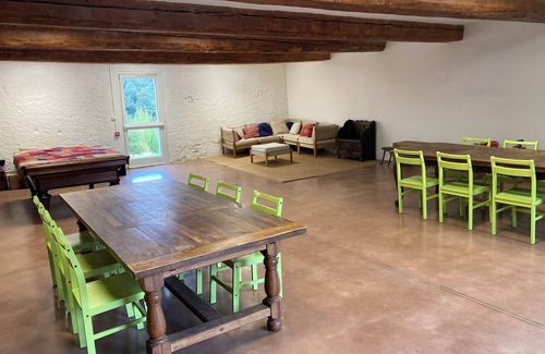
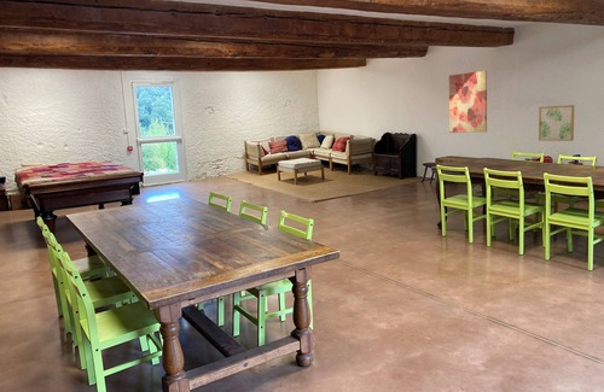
+ wall art (556, 123)
+ wall art (466, 103)
